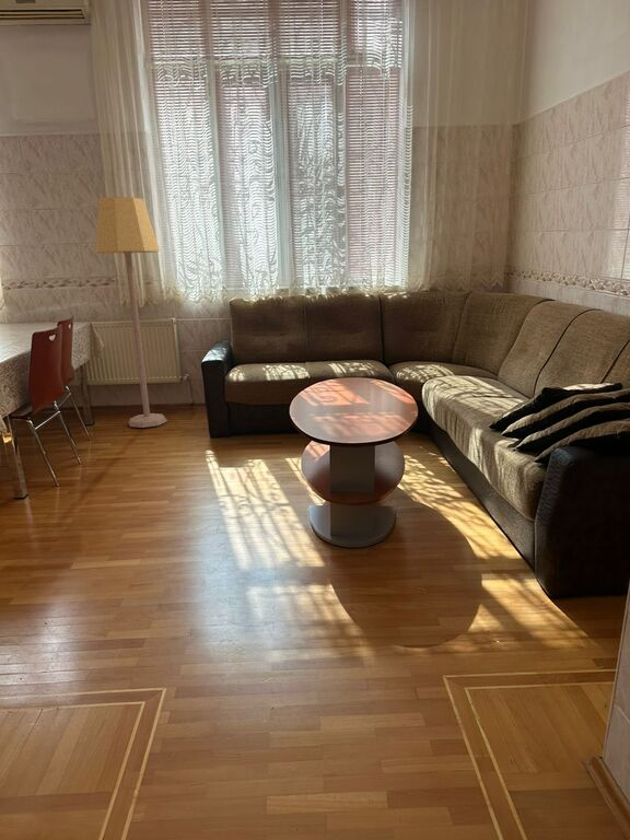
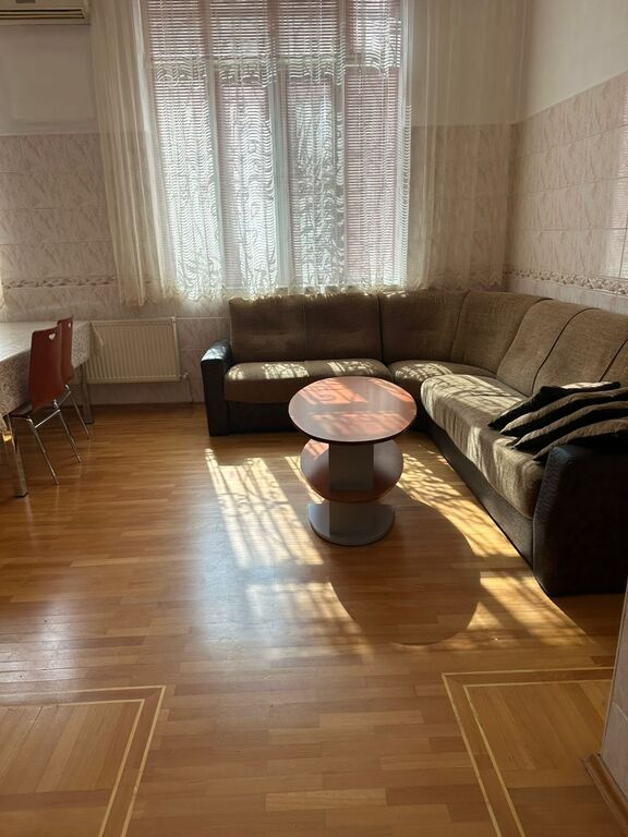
- lamp (135, 317)
